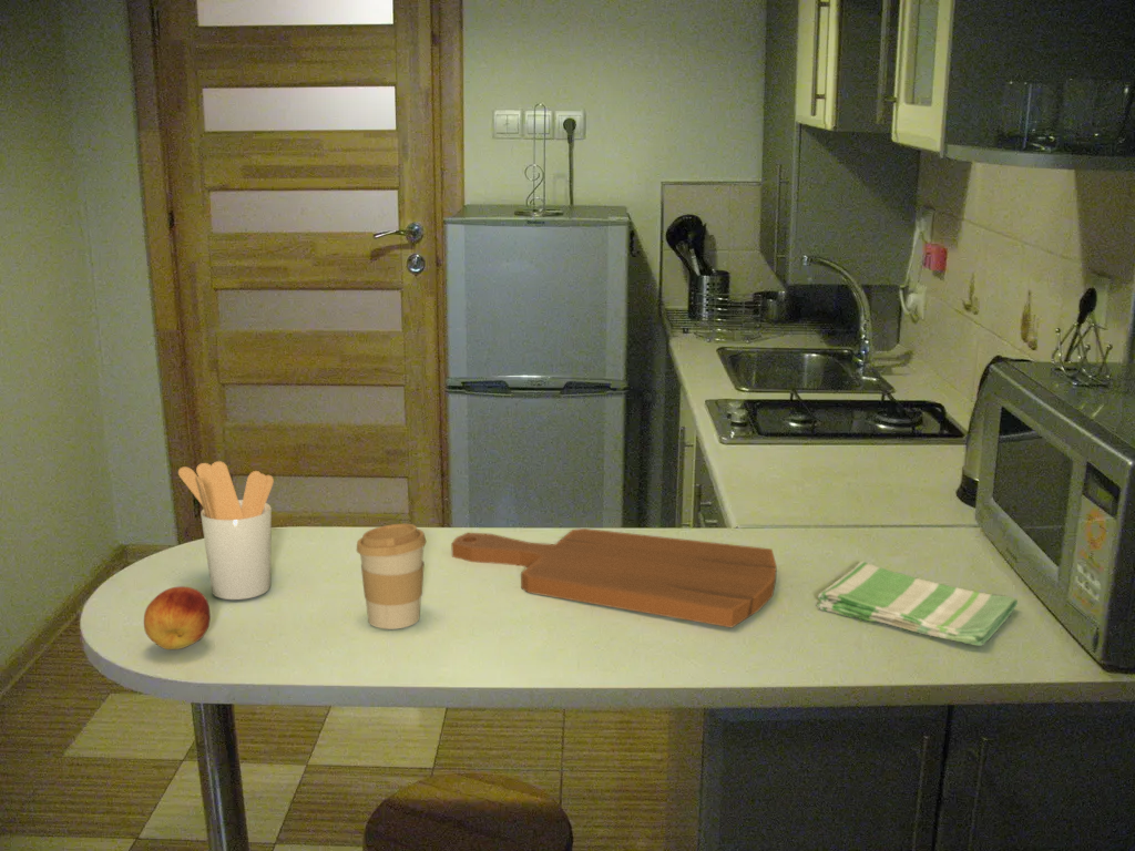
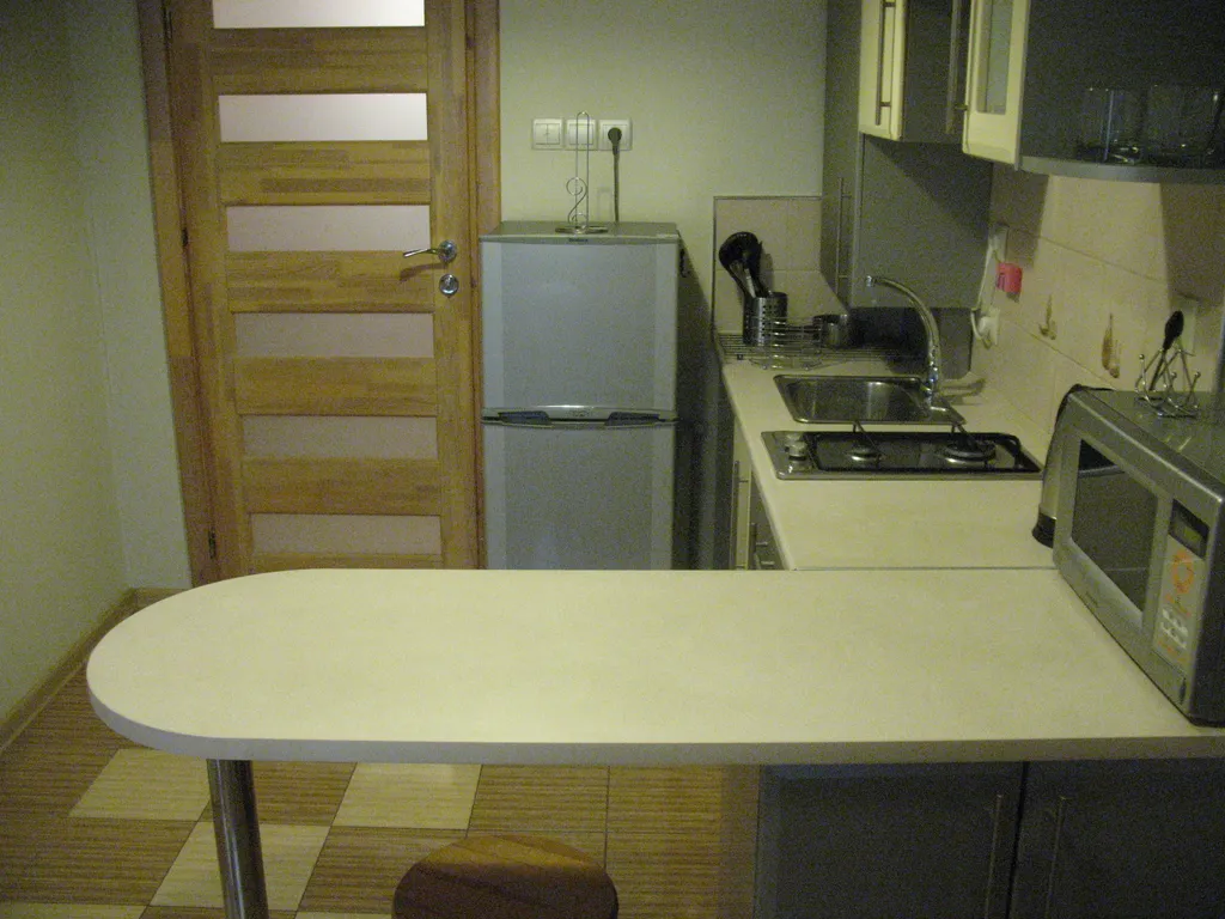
- cutting board (632, 568)
- utensil holder (226, 526)
- fruit (176, 618)
- coffee cup (392, 574)
- dish towel (917, 599)
